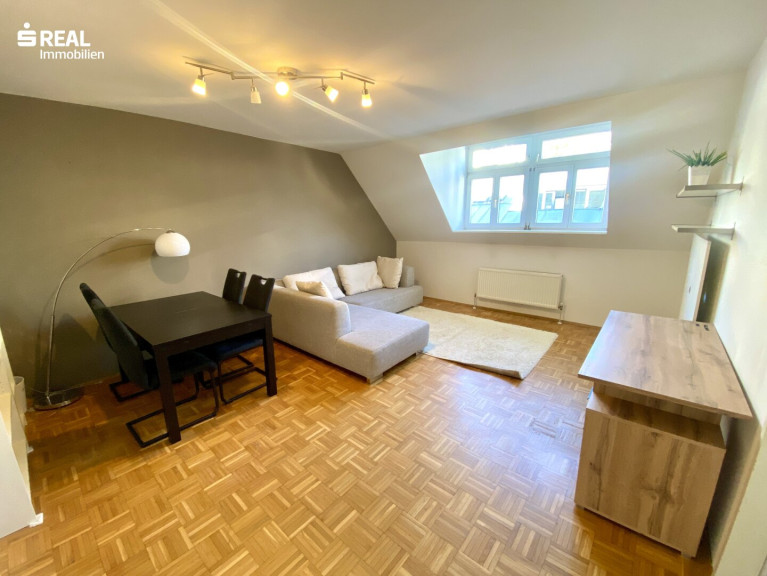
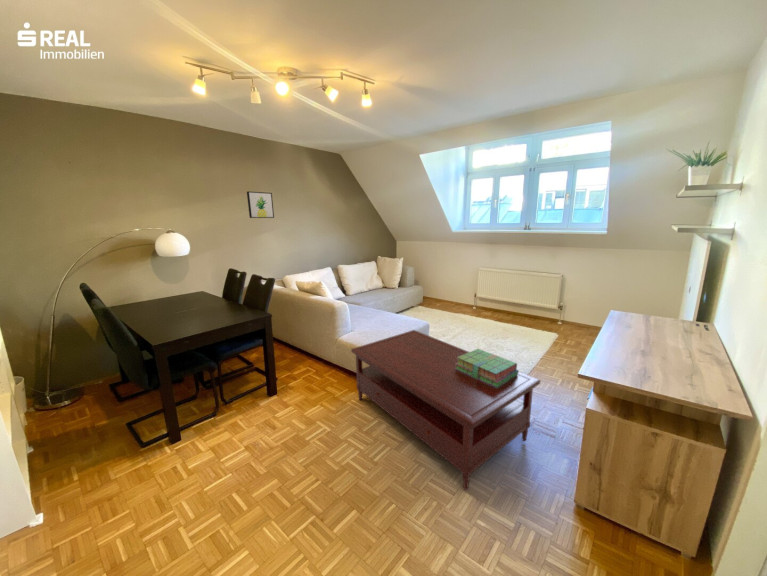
+ stack of books (486, 365)
+ wall art (260, 205)
+ coffee table (433, 391)
